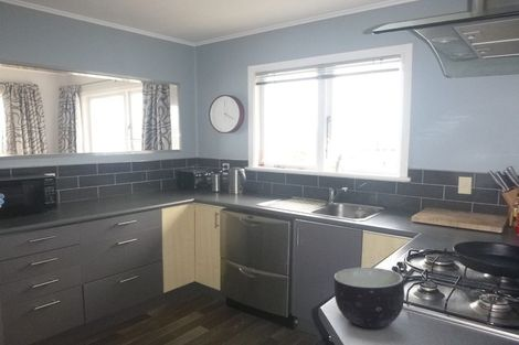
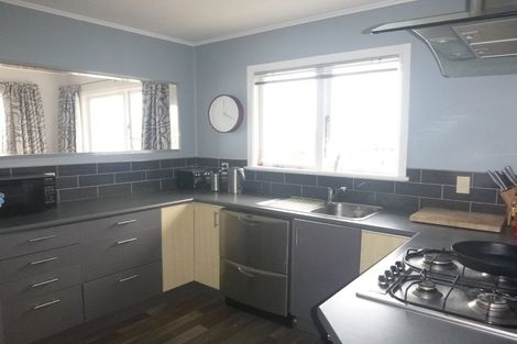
- bowl (368, 297)
